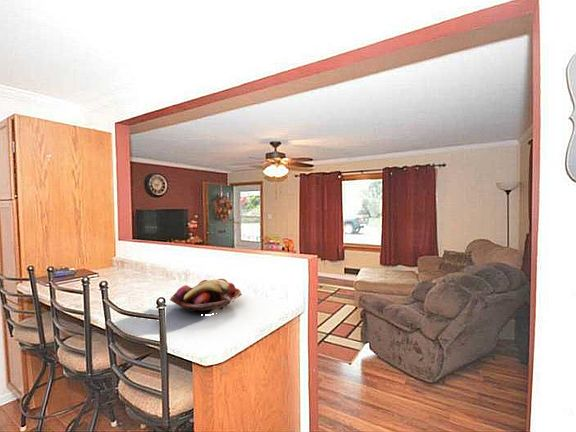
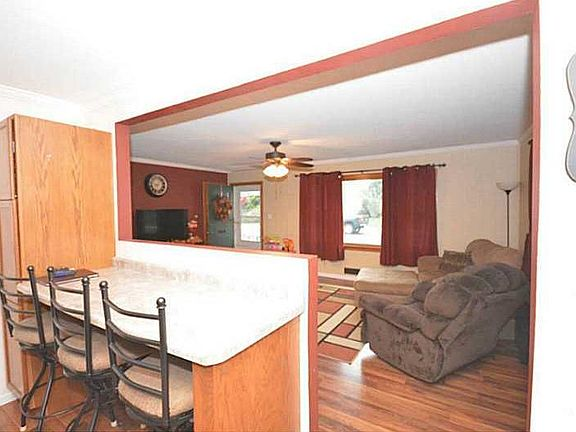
- fruit basket (208, 293)
